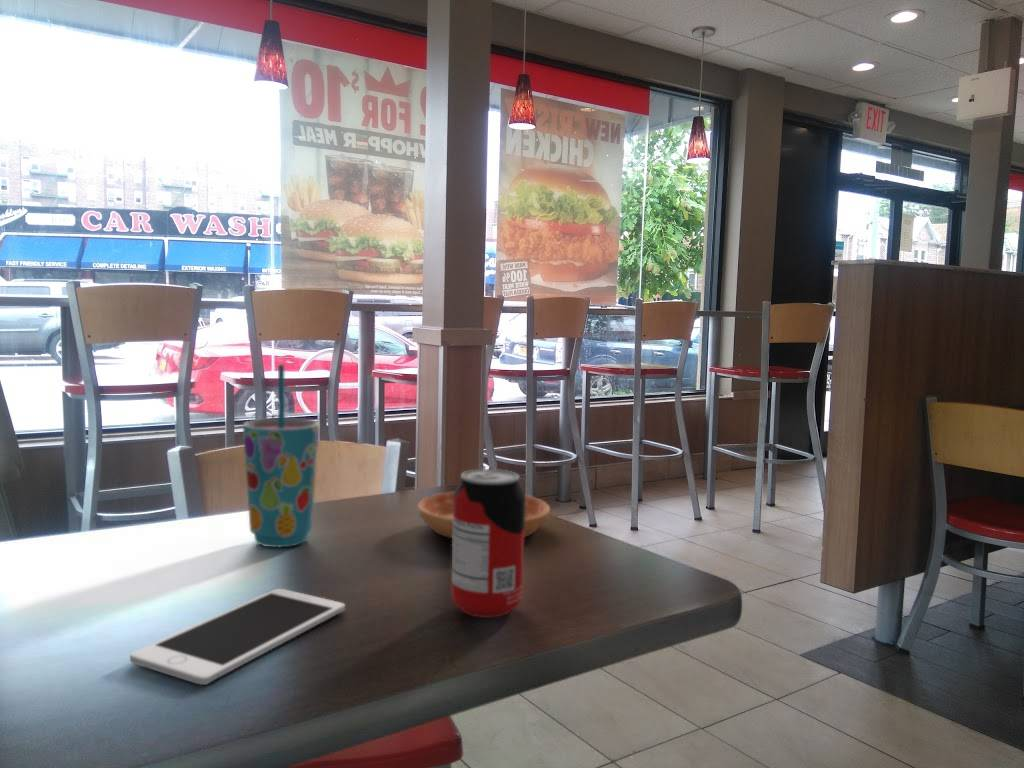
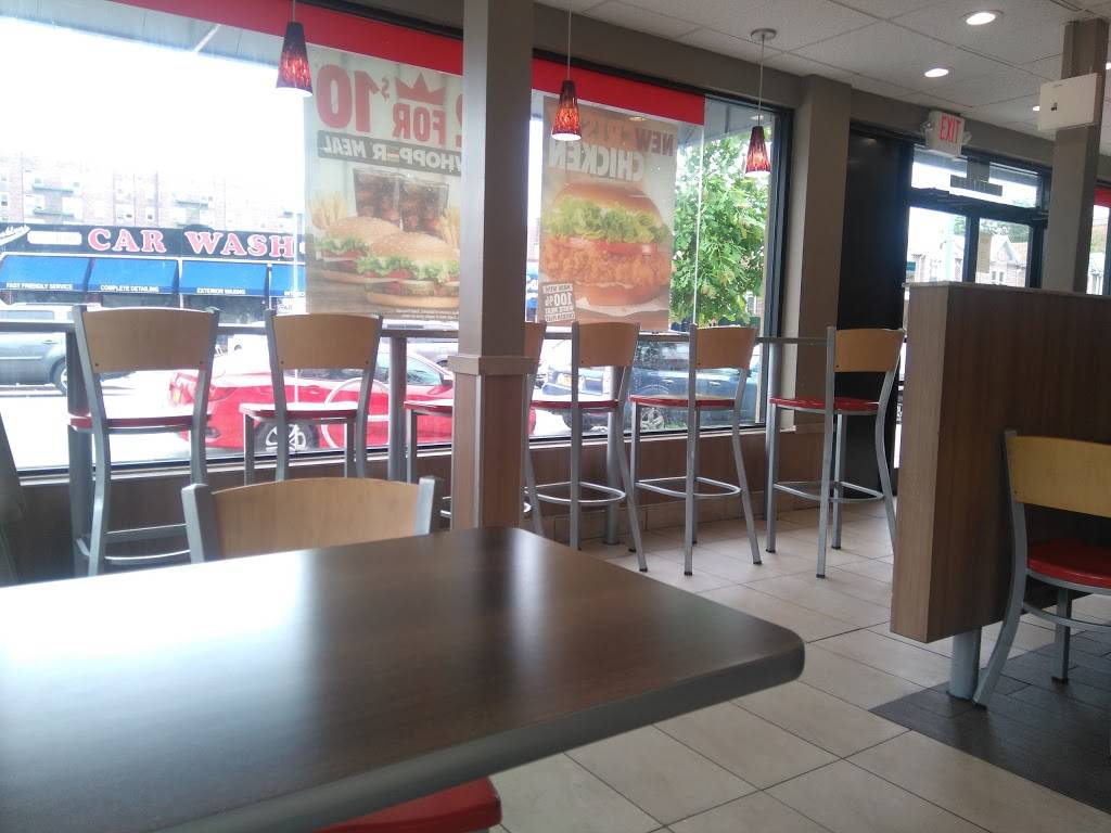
- cell phone (246, 630)
- beverage can (488, 541)
- saucer (452, 516)
- cup (281, 453)
